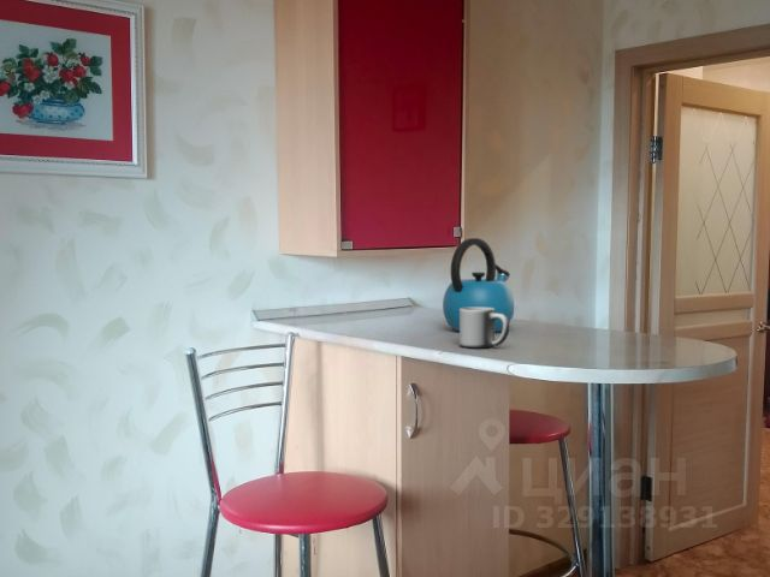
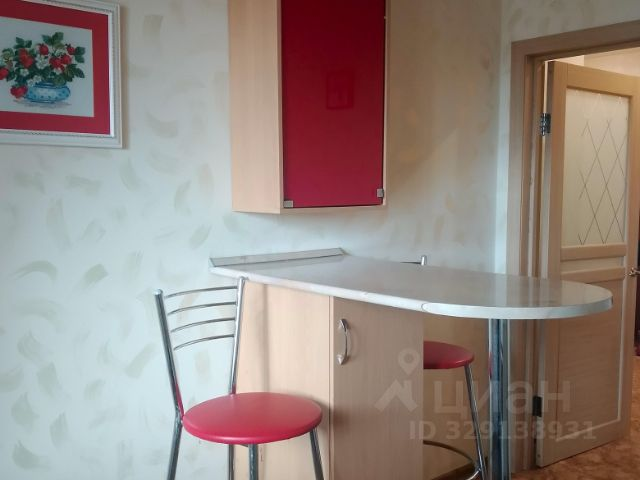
- kettle (480, 284)
- mug (484, 327)
